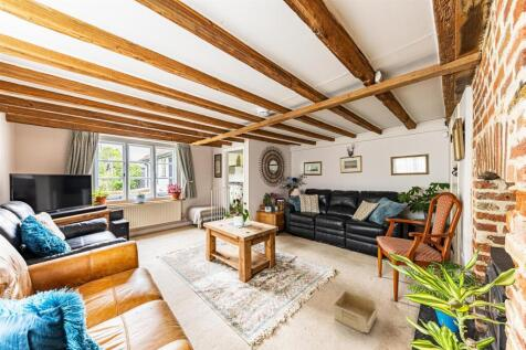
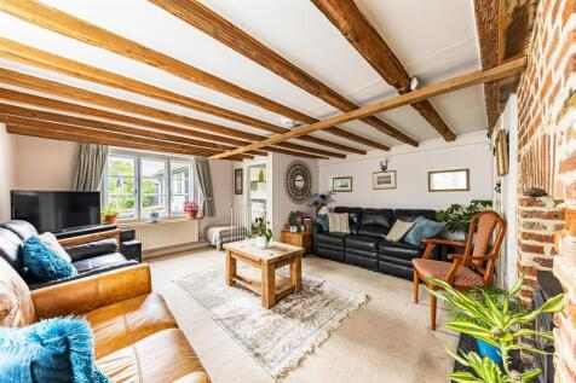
- storage bin (355, 309)
